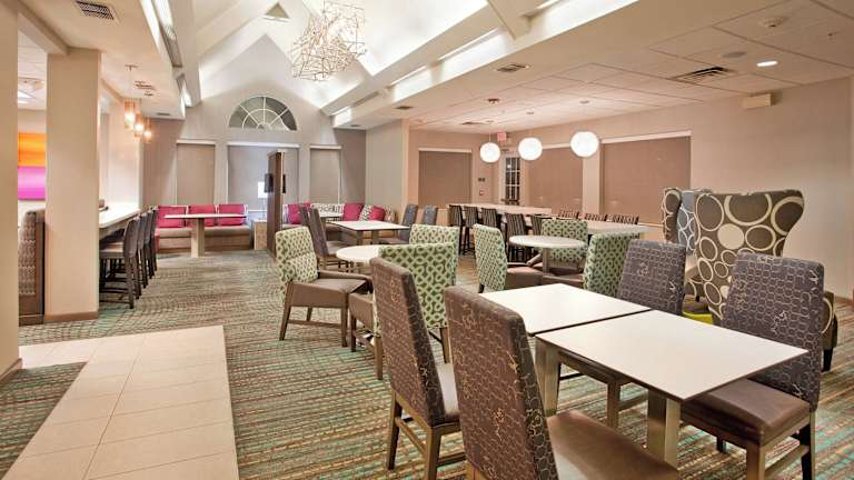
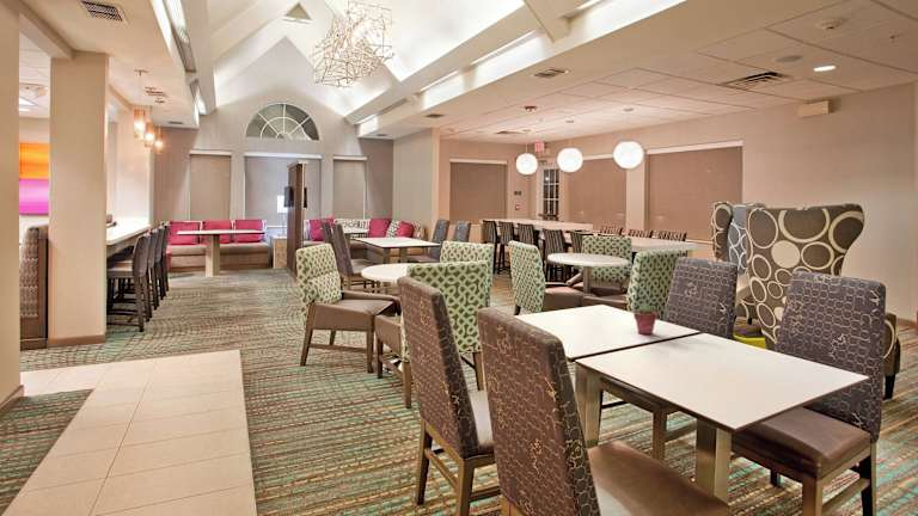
+ potted succulent (644, 318)
